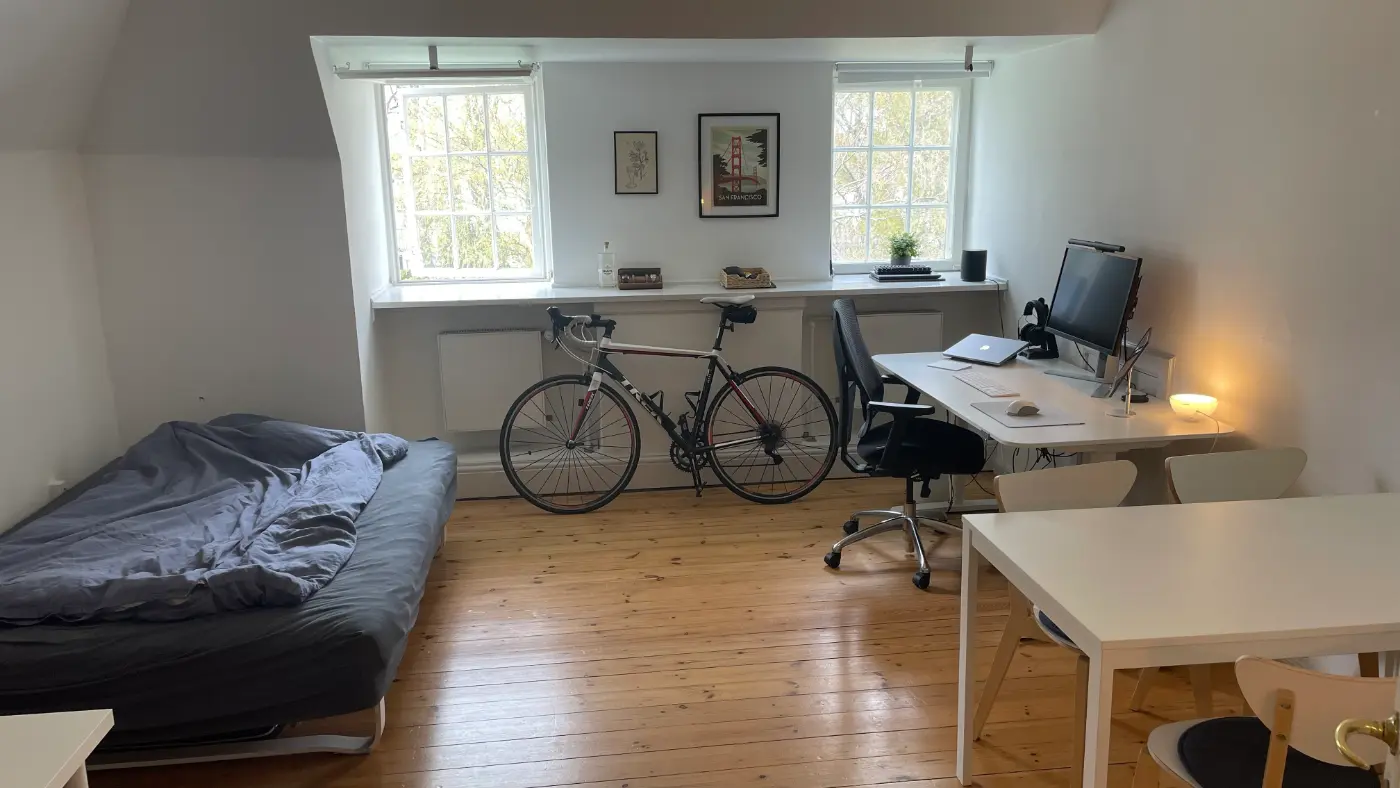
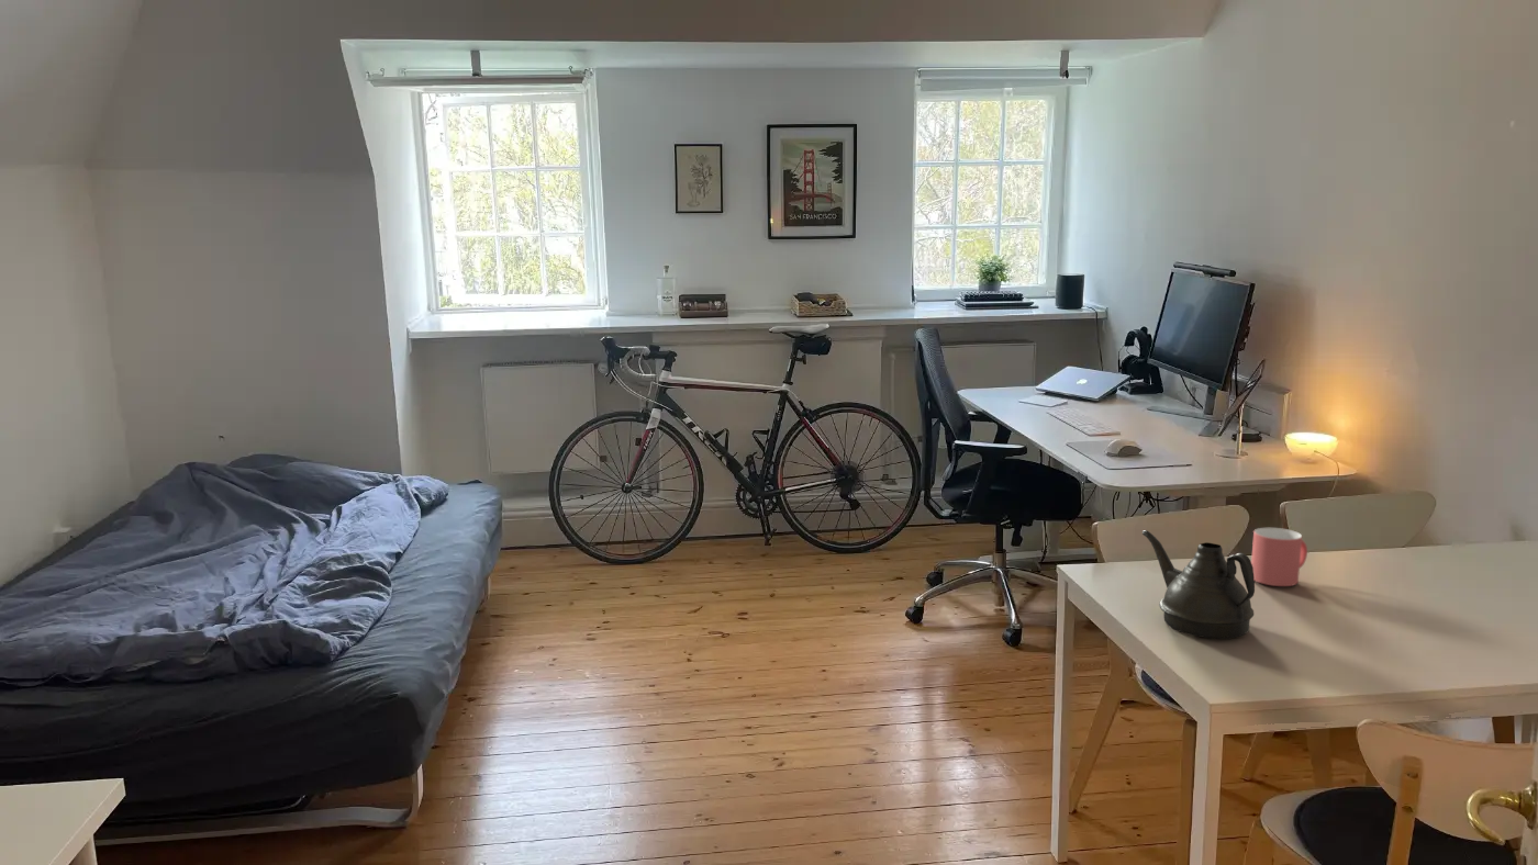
+ teapot (1194, 580)
+ mug (1282, 555)
